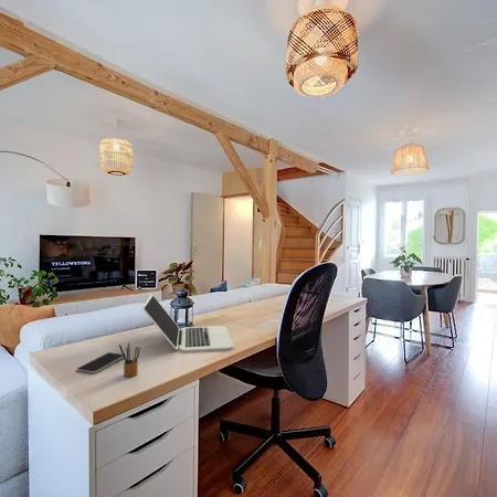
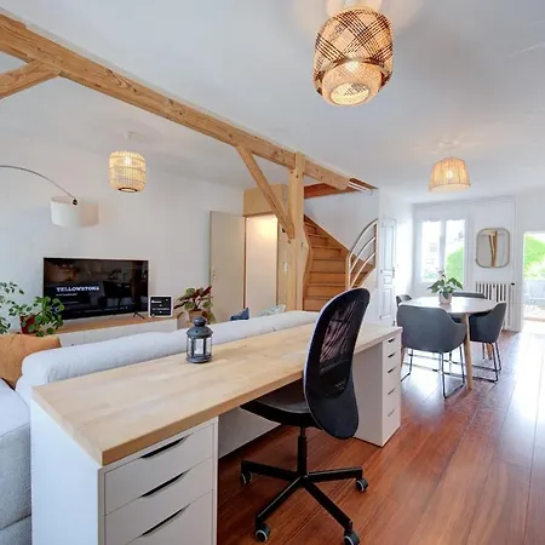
- pencil box (129, 358)
- smartphone (102, 362)
- laptop (189, 327)
